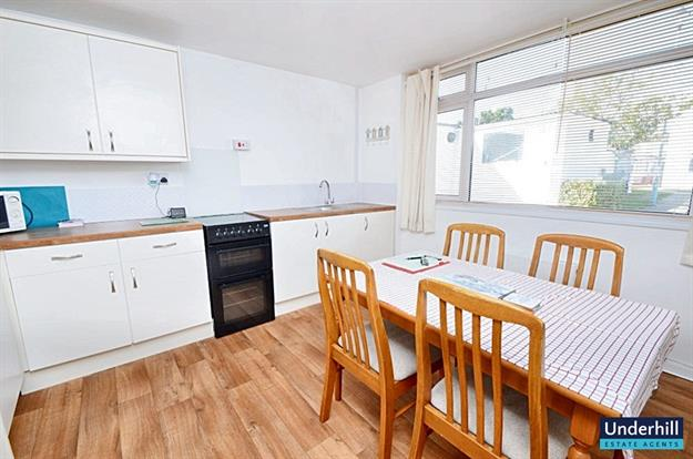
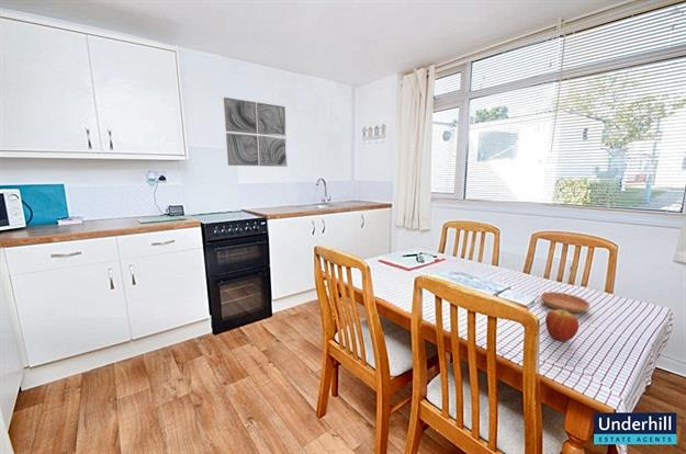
+ saucer (563, 303)
+ fruit (561, 324)
+ wall art (257, 135)
